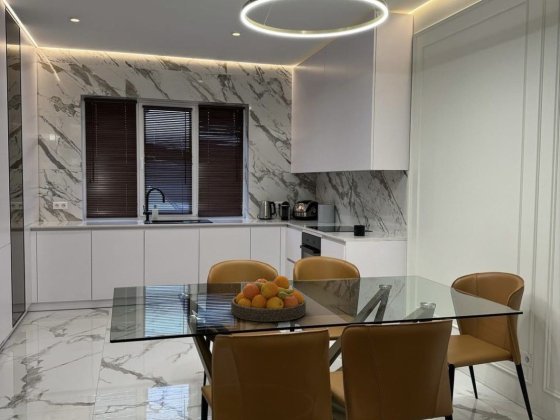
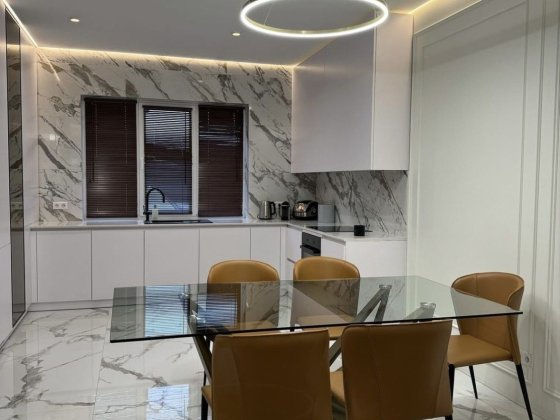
- fruit bowl (268, 295)
